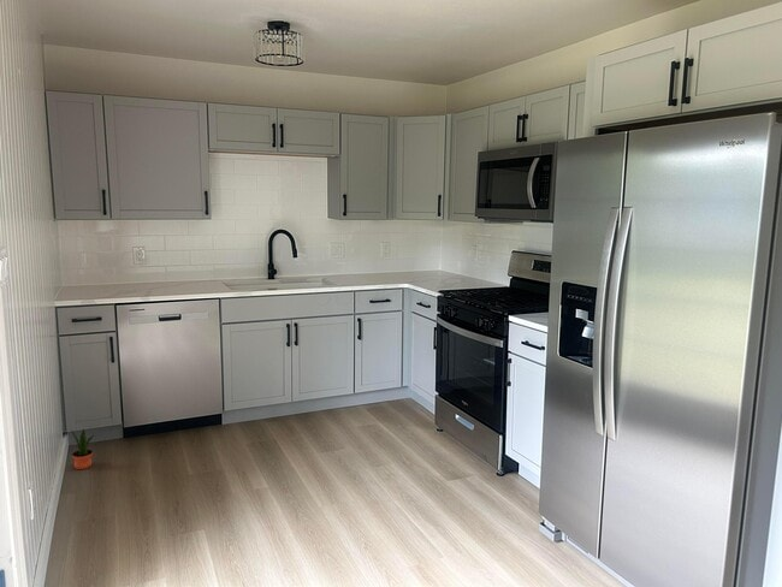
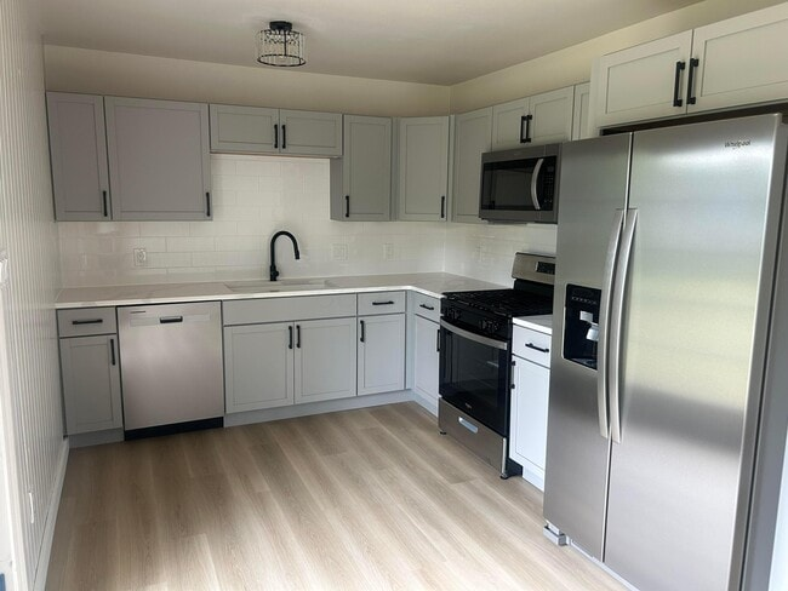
- potted plant (83, 445)
